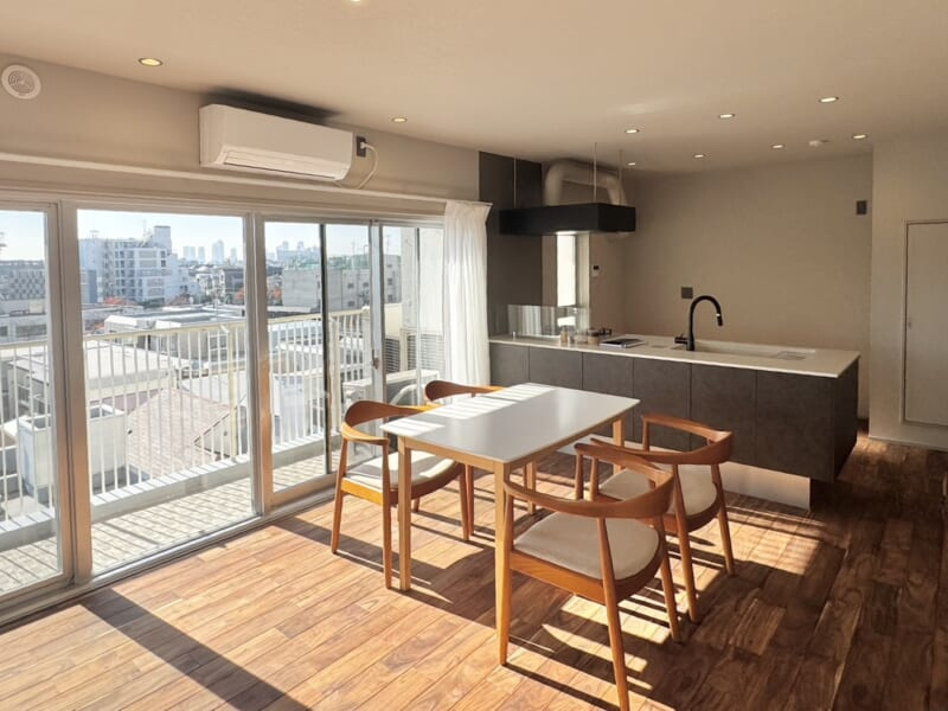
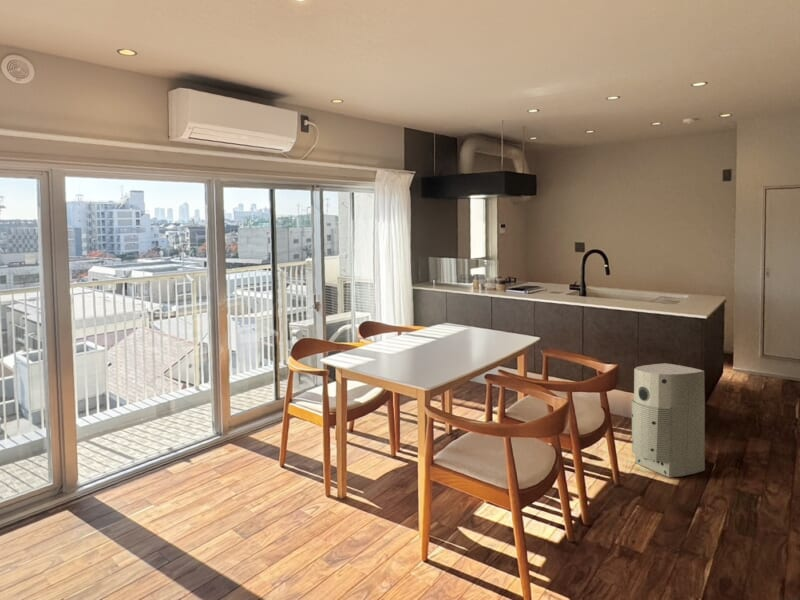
+ air purifier (666, 418)
